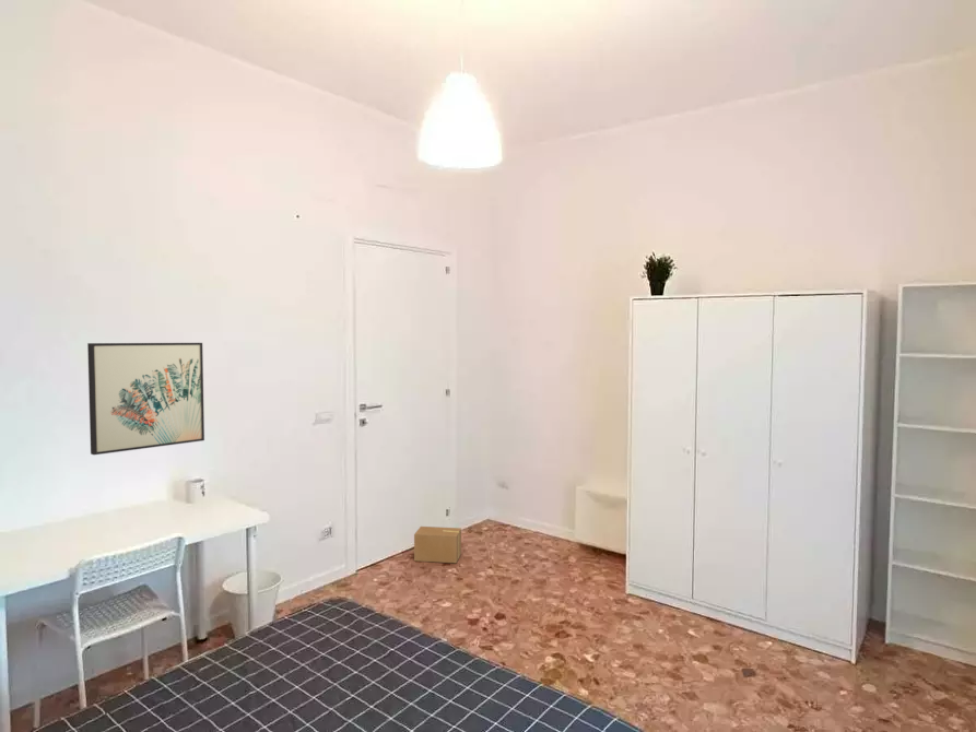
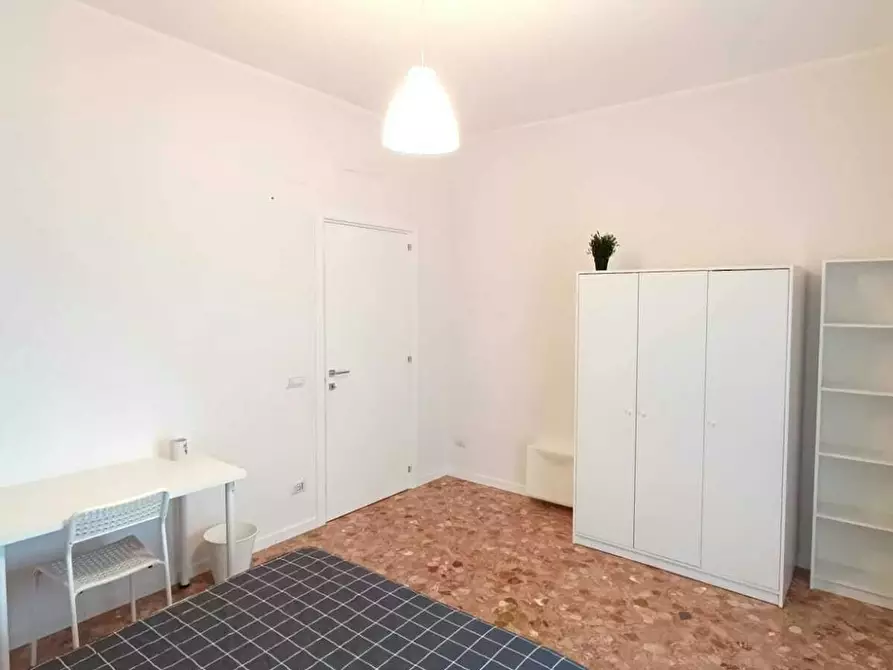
- wall art (150, 394)
- cardboard box (437, 544)
